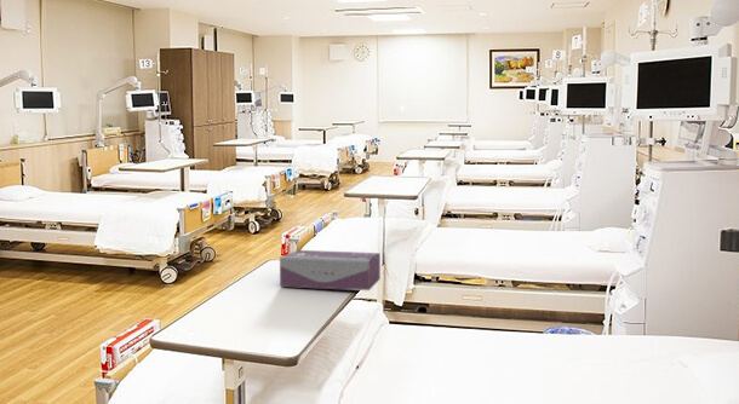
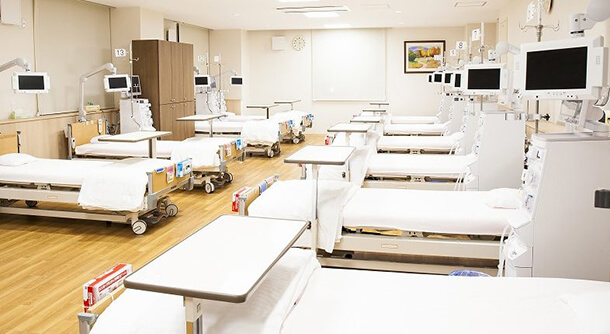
- tissue box (331, 267)
